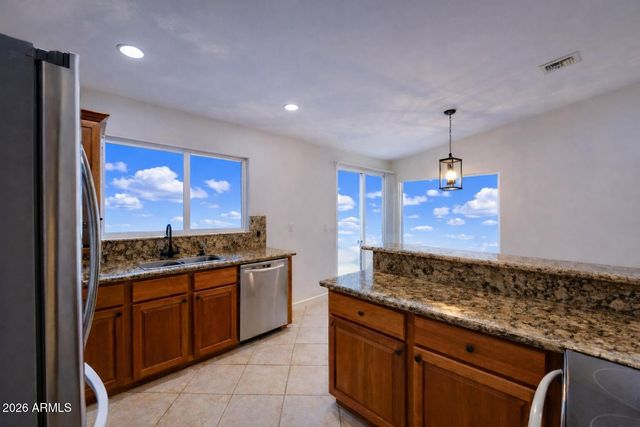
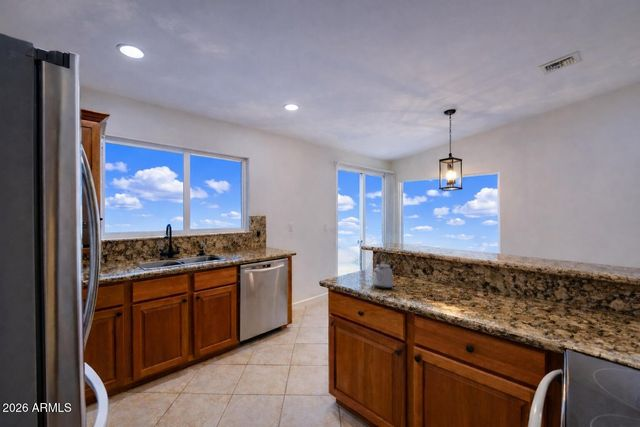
+ kettle (381, 270)
